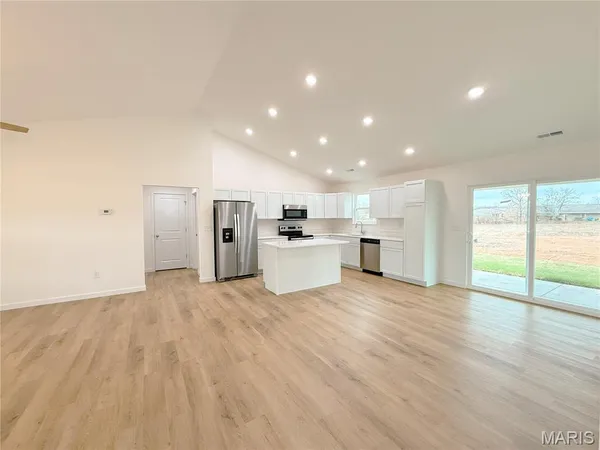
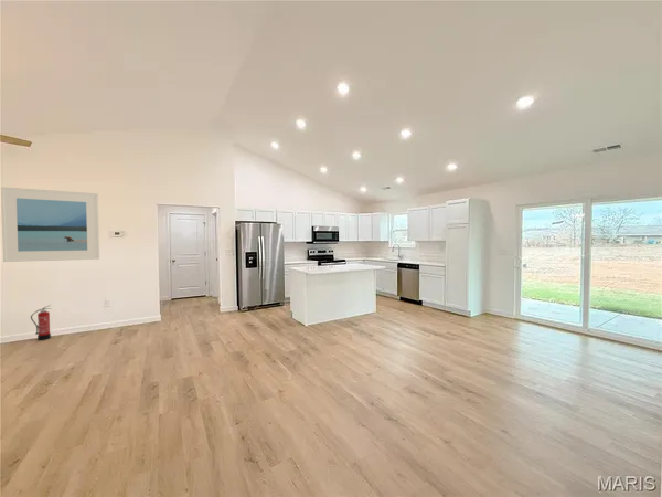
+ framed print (53, 225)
+ fire extinguisher (41, 322)
